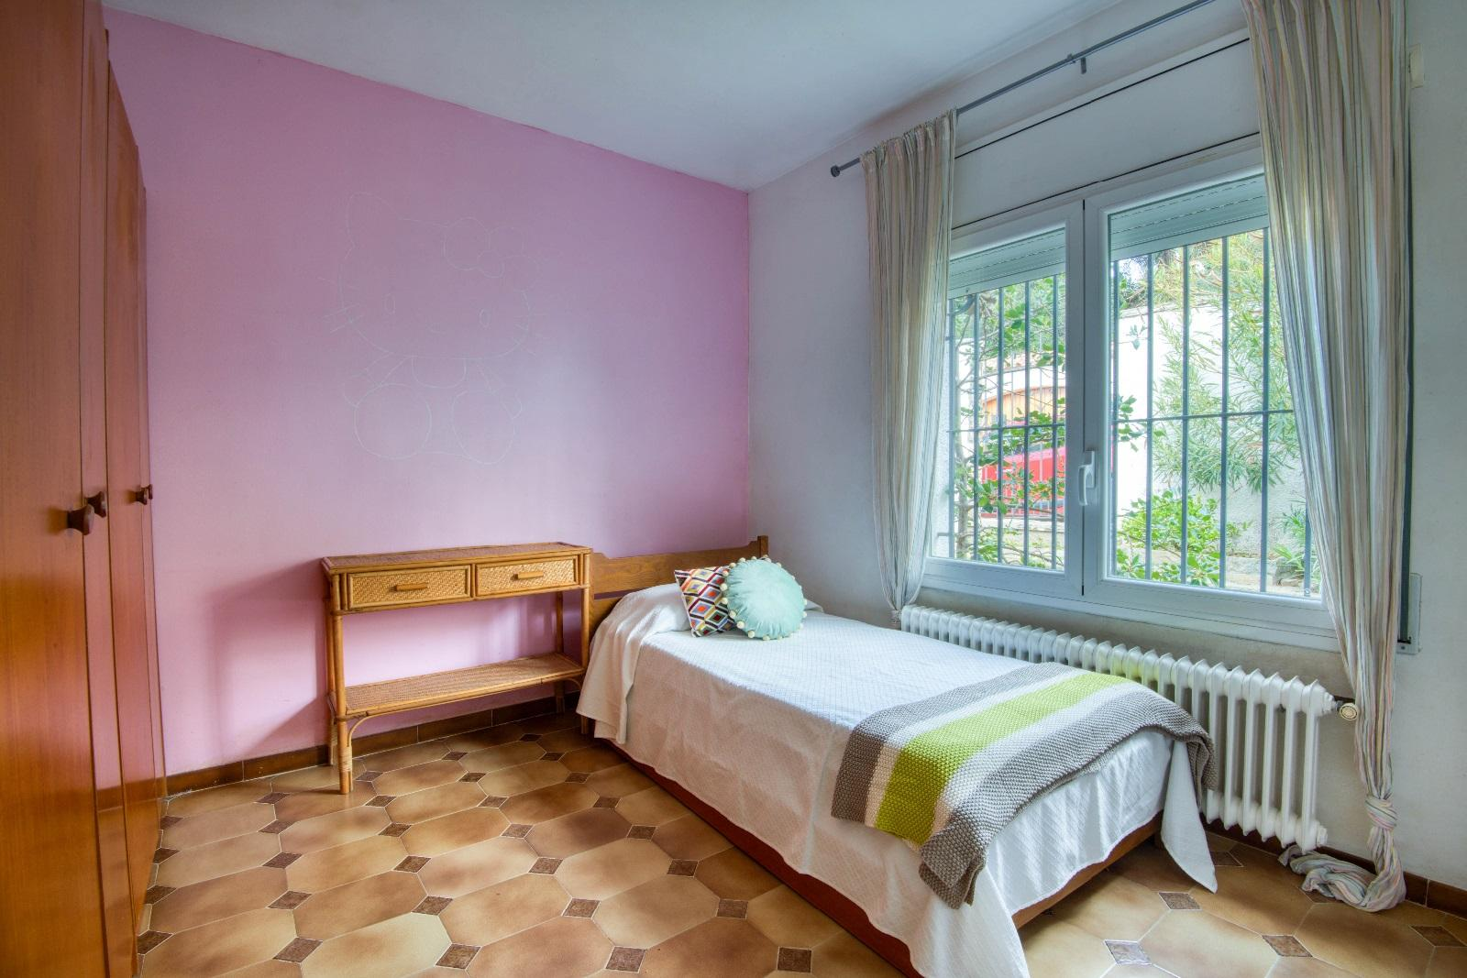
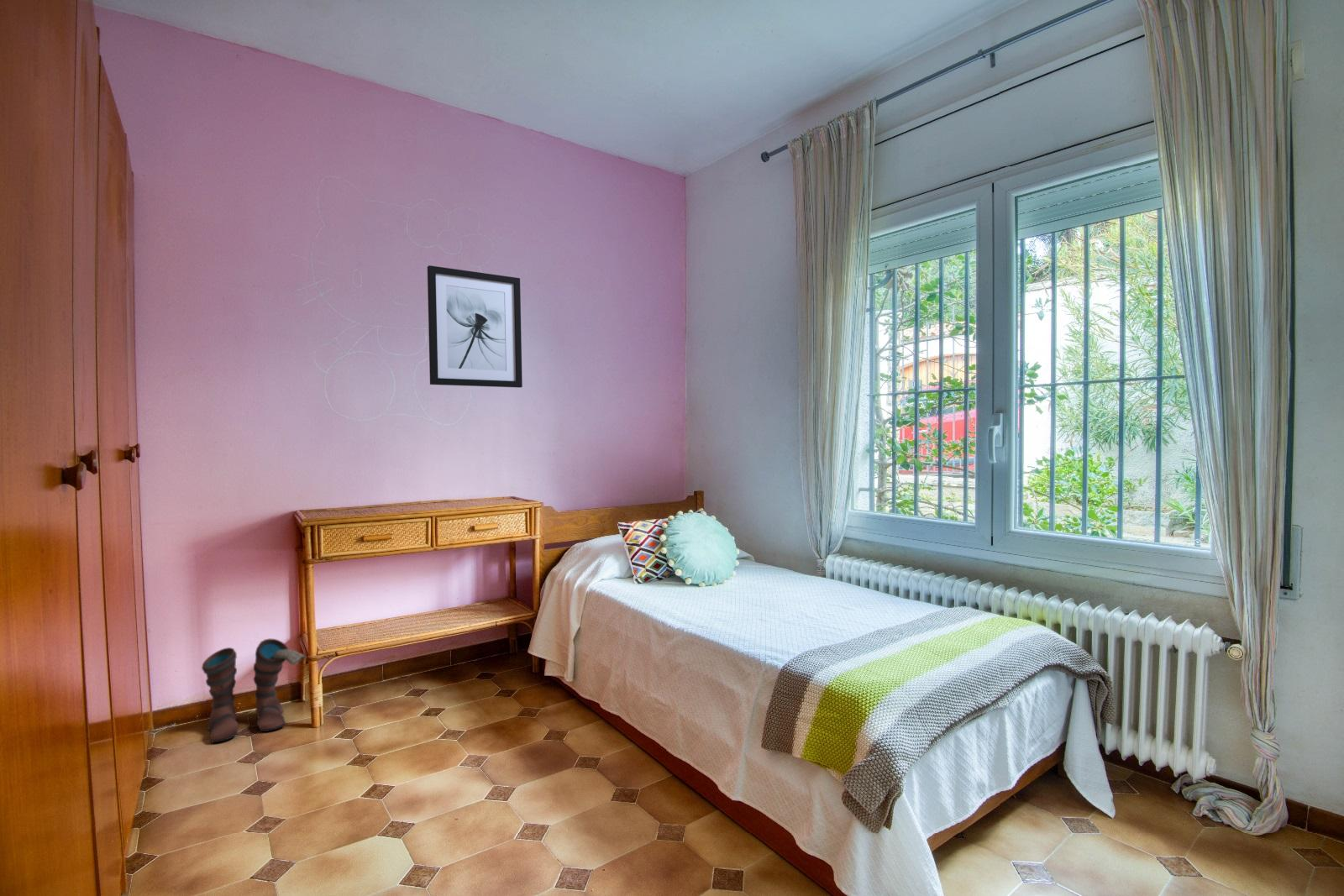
+ boots (255, 684)
+ wall art (476, 329)
